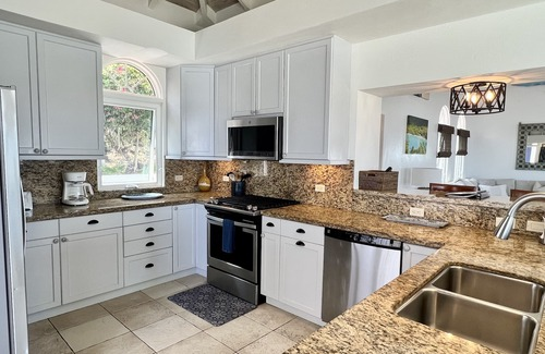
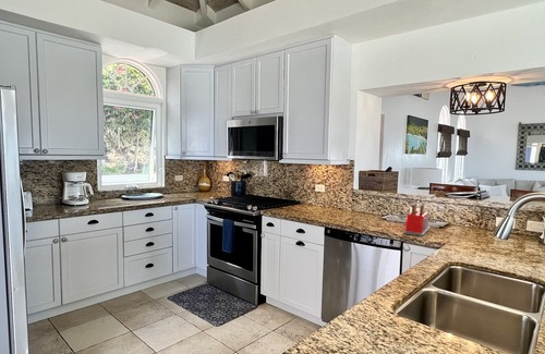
+ toaster (417, 217)
